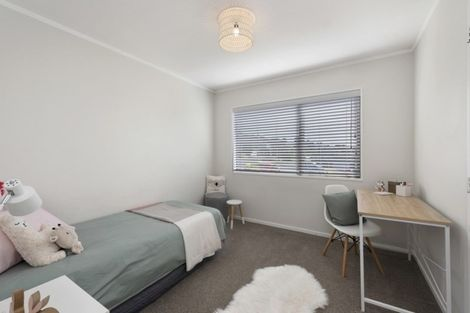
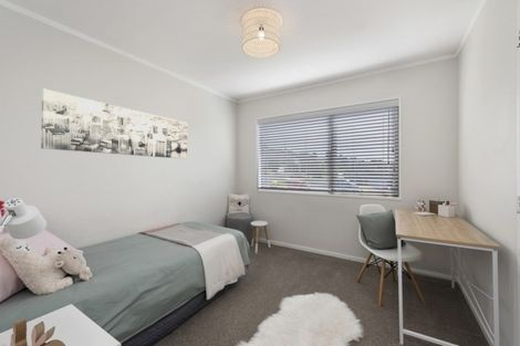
+ wall art (132, 133)
